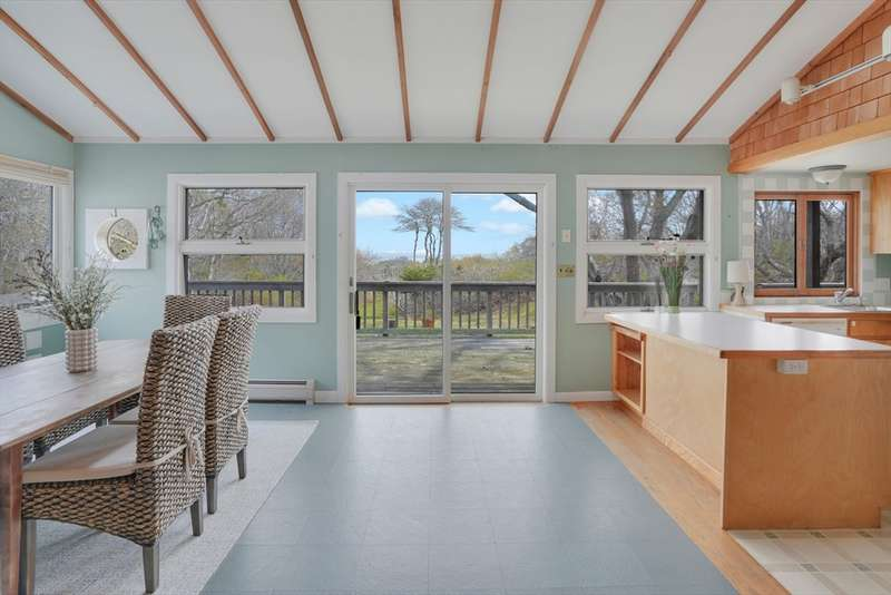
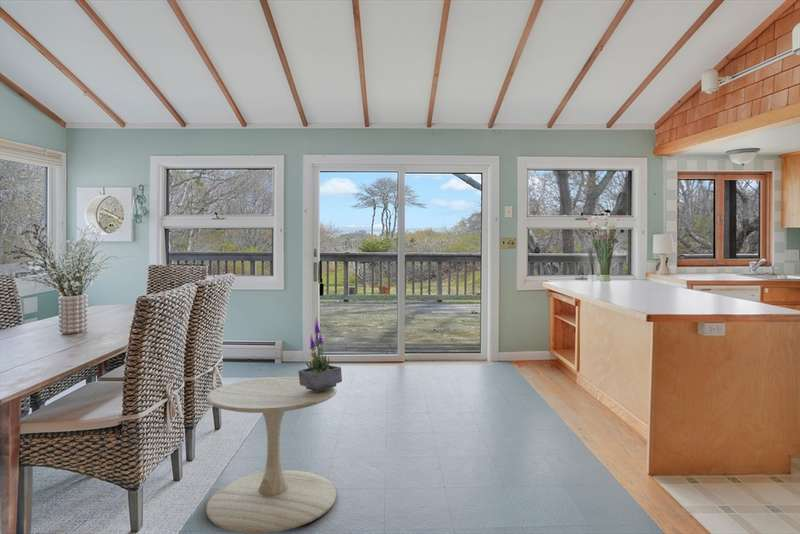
+ side table (273, 445)
+ potted plant (321, 352)
